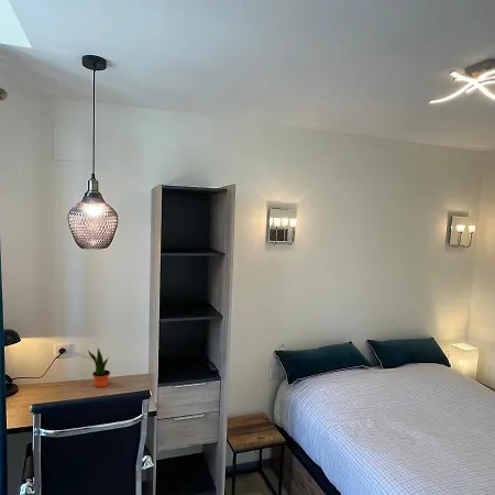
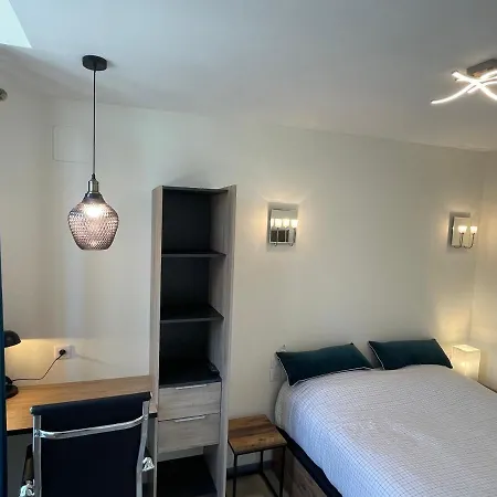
- potted plant (98, 366)
